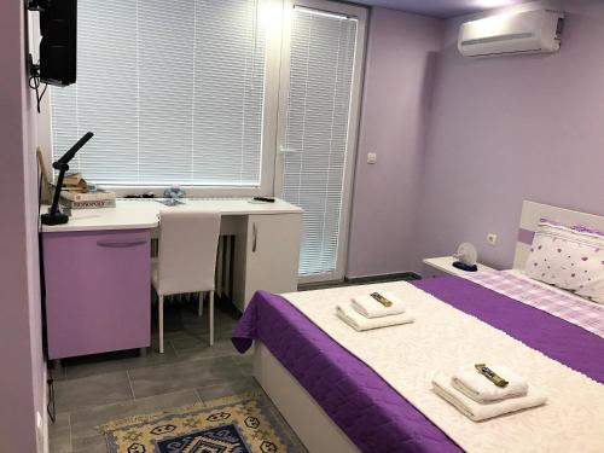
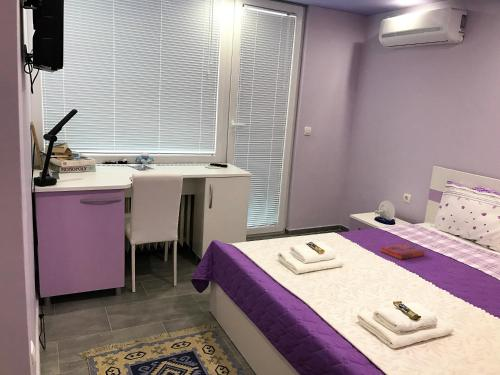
+ hardback book (402, 251)
